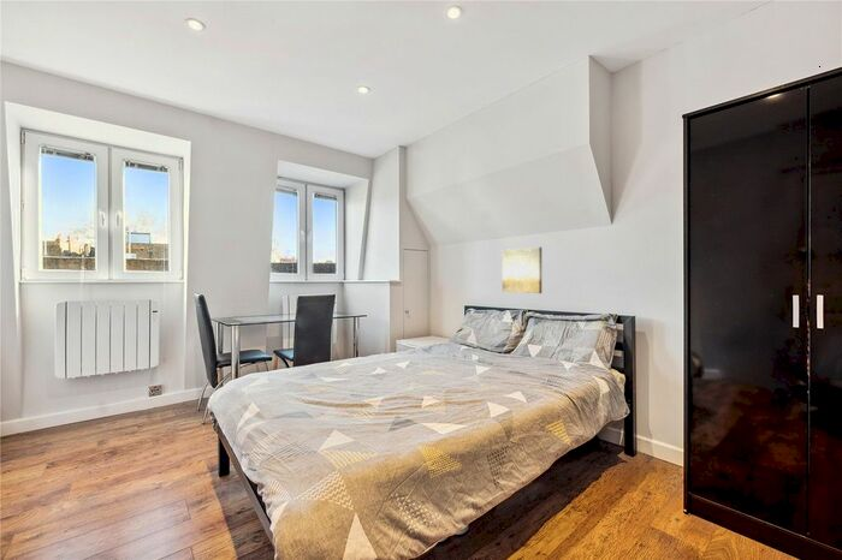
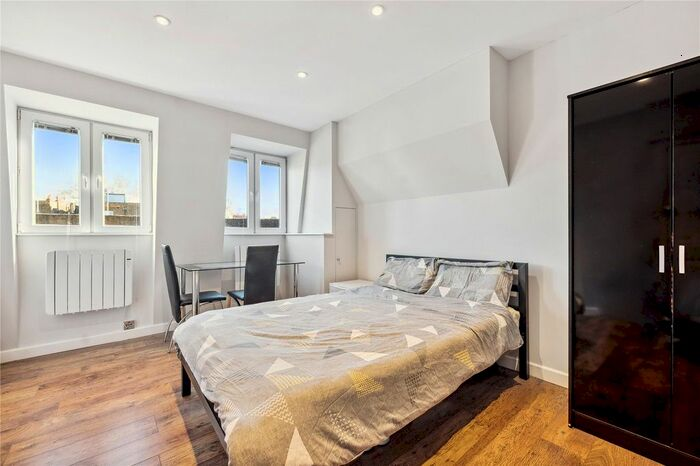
- wall art (521, 270)
